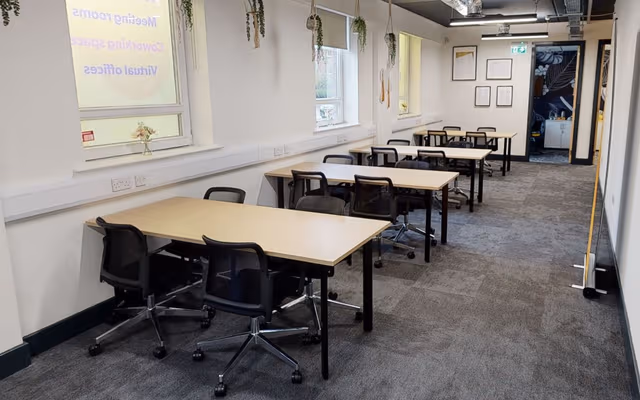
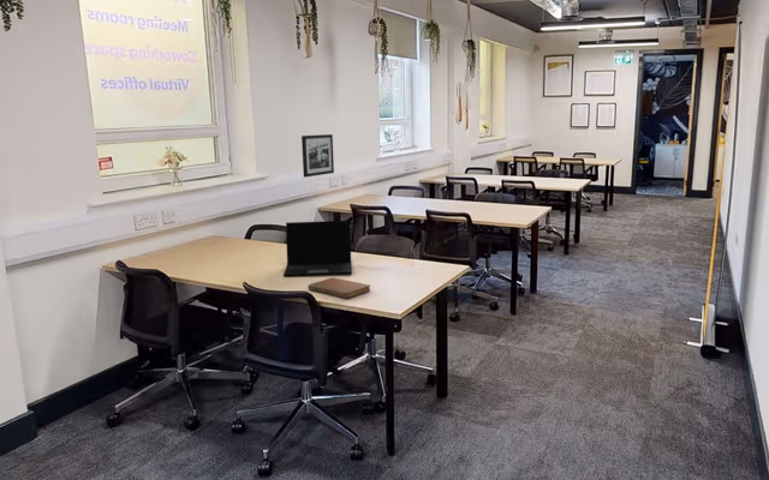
+ laptop (317, 247)
+ notebook (339, 287)
+ picture frame (318, 155)
